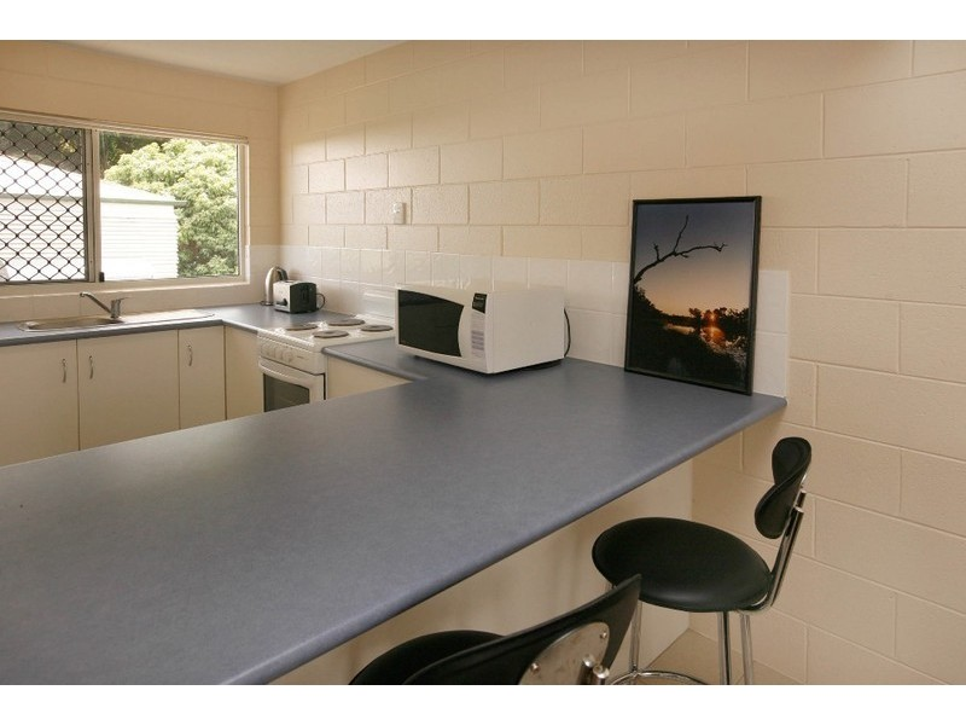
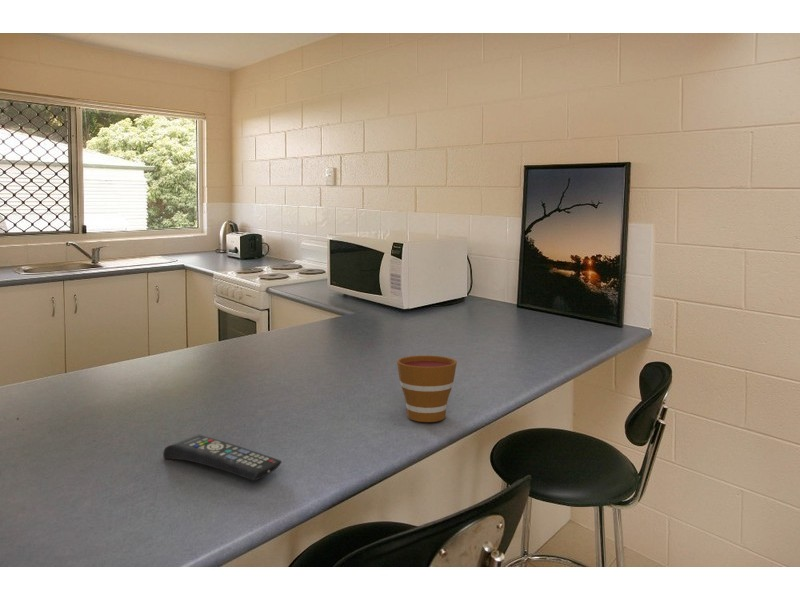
+ cup (426, 387)
+ remote control (220, 456)
